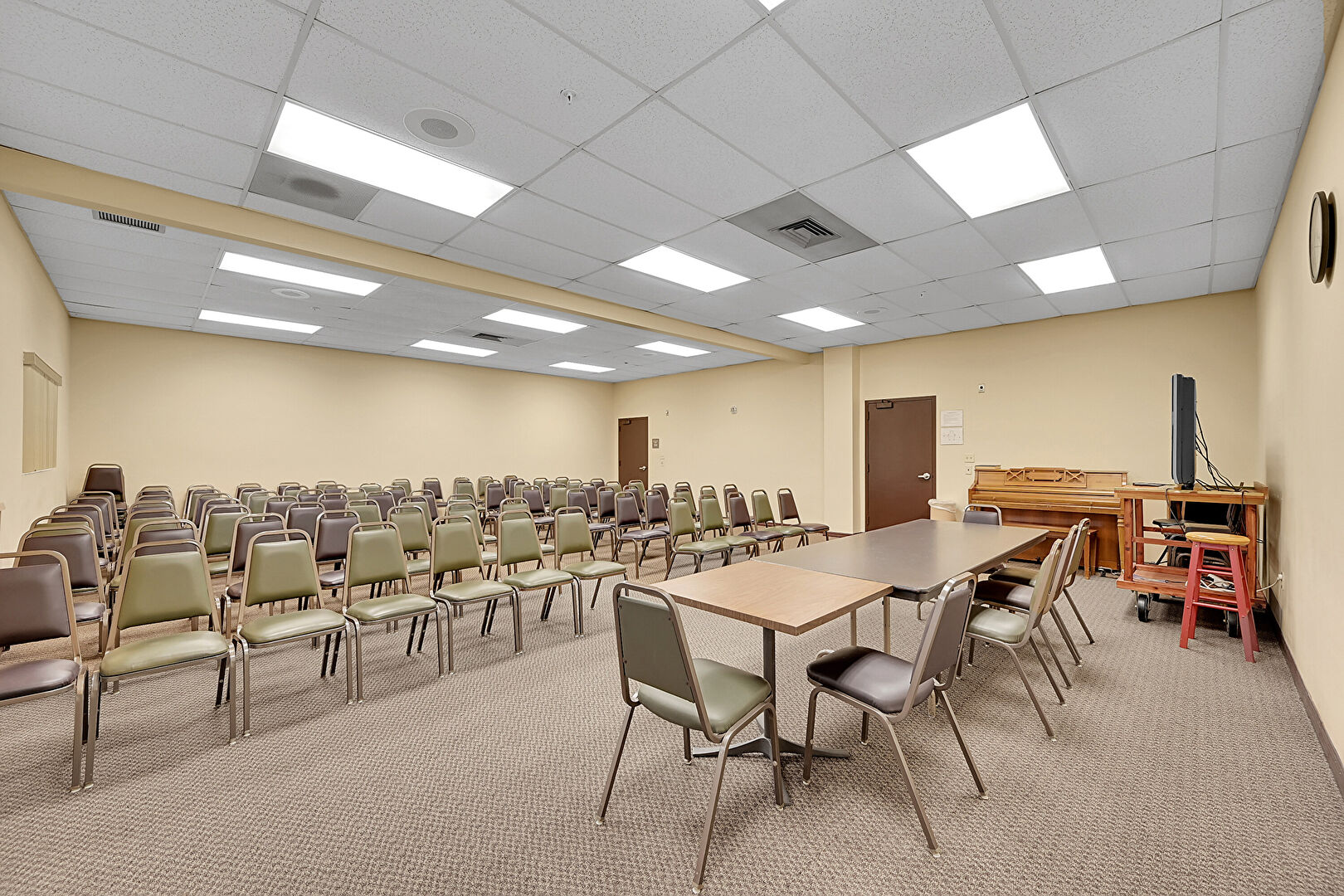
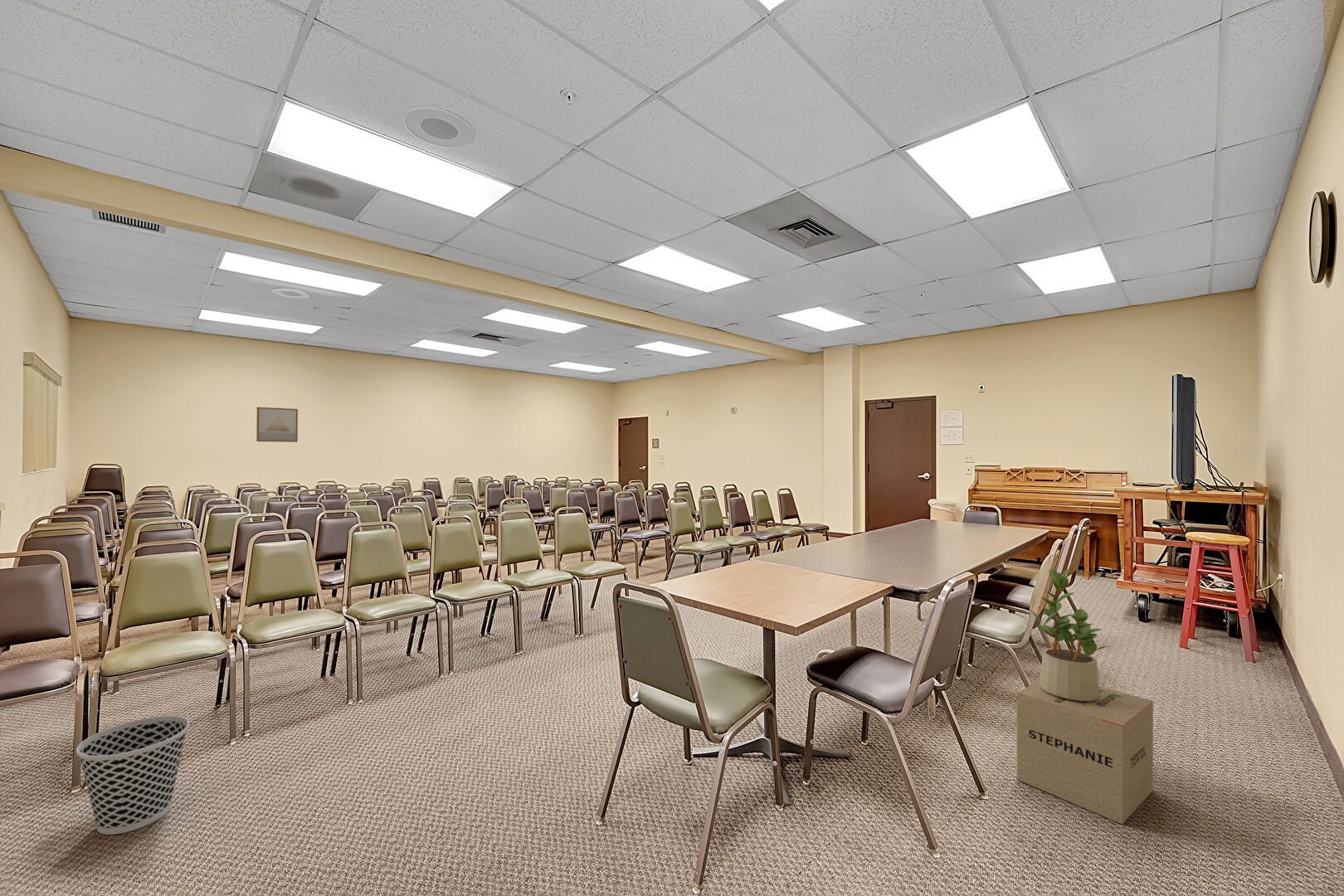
+ wall art (277, 425)
+ cardboard box (1083, 740)
+ potted plant (1074, 632)
+ wastebasket (134, 775)
